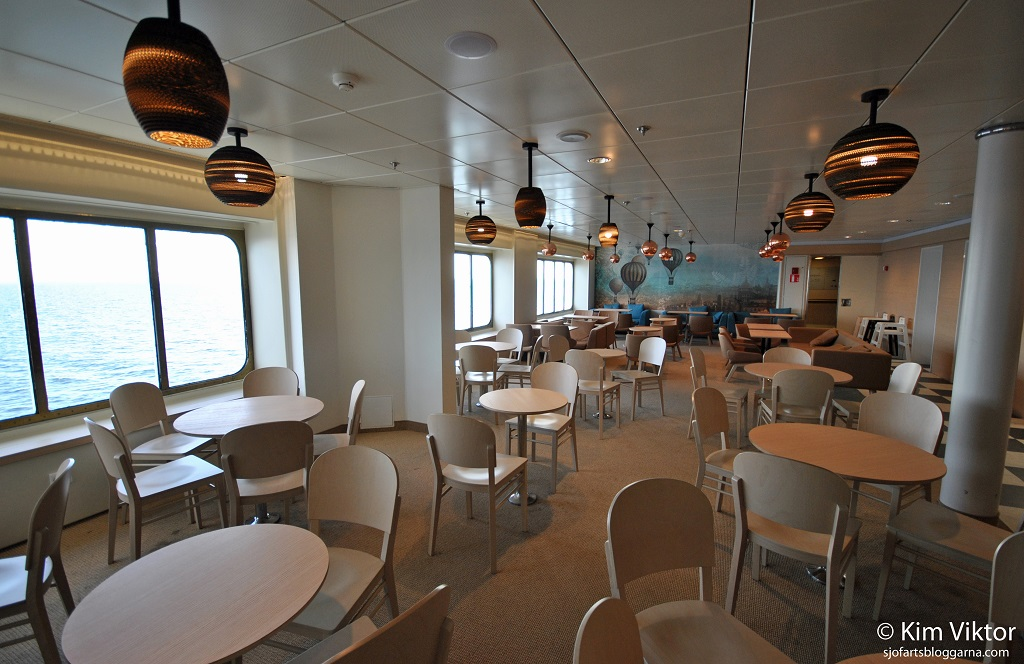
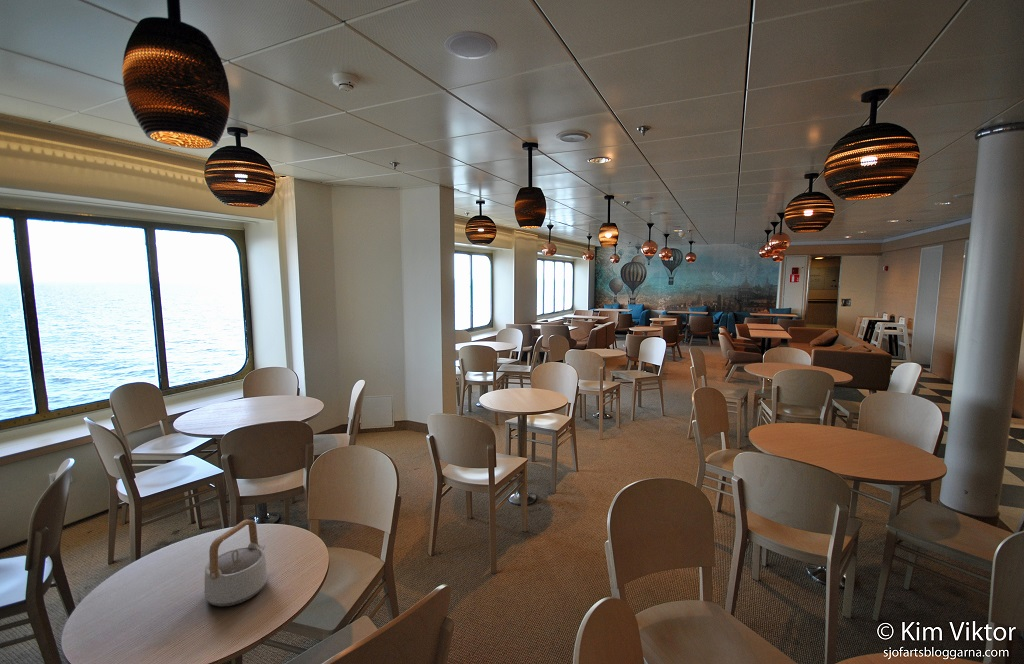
+ teapot (239, 557)
